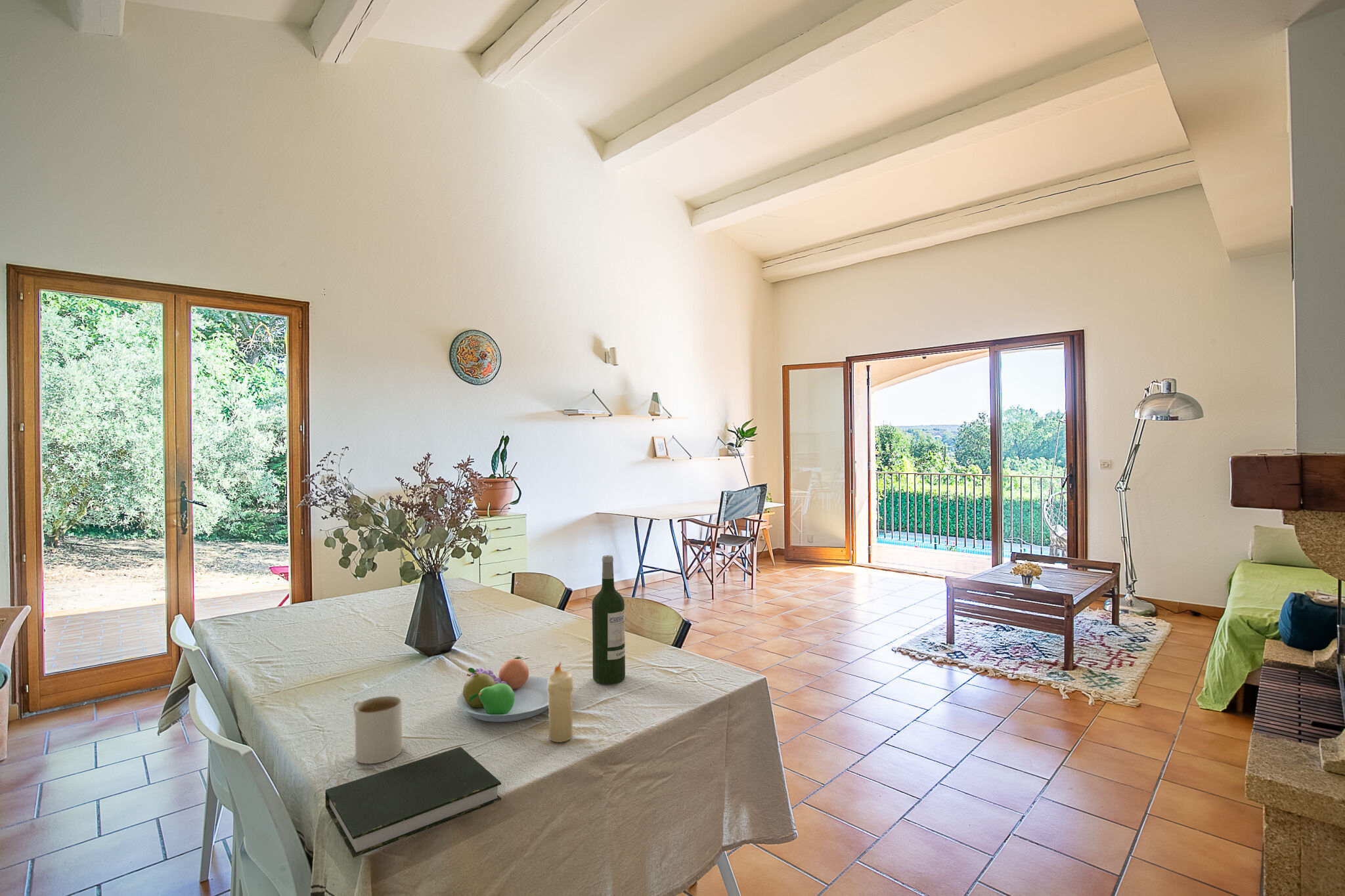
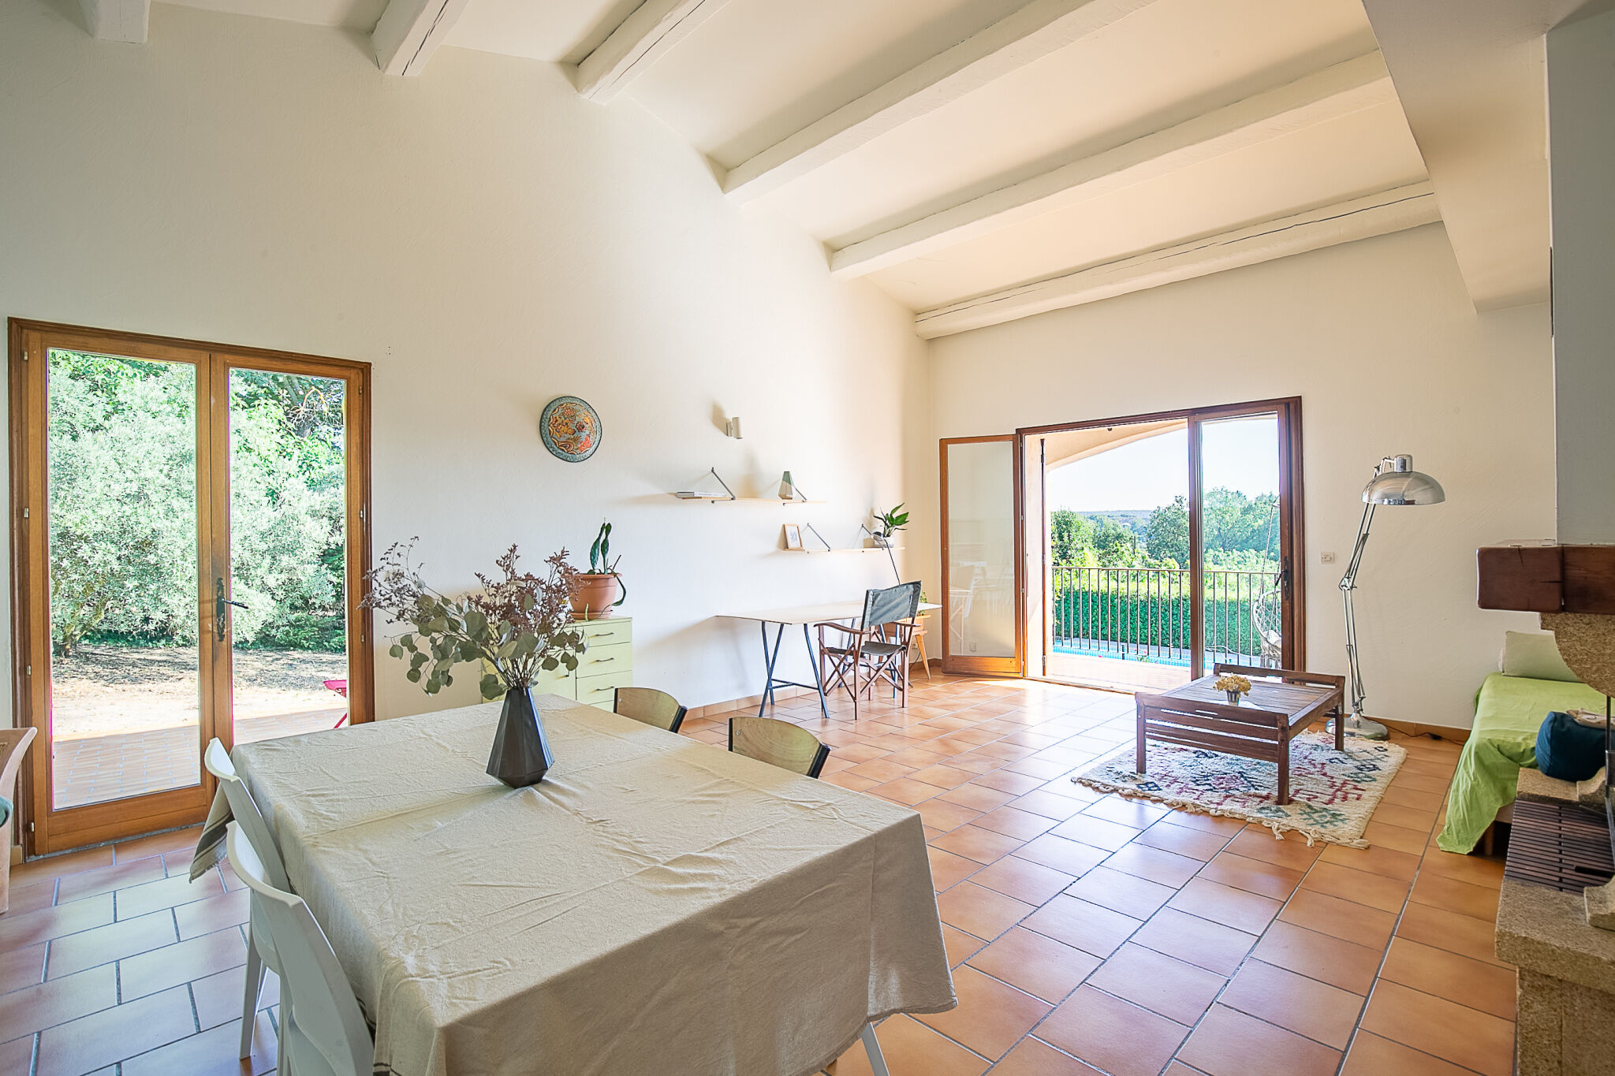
- candle (560, 699)
- book (414, 794)
- fruit bowl (507, 685)
- wine bottle (608, 617)
- mug (373, 726)
